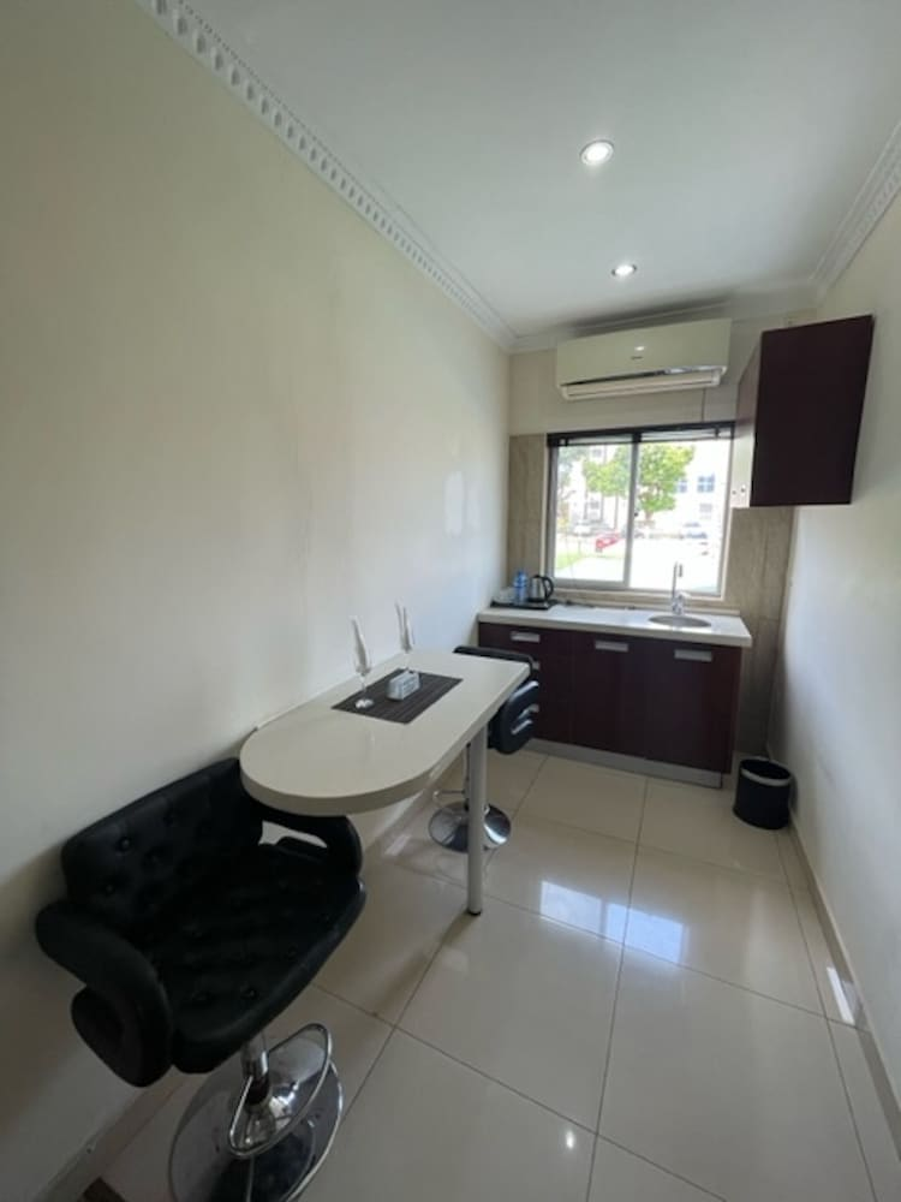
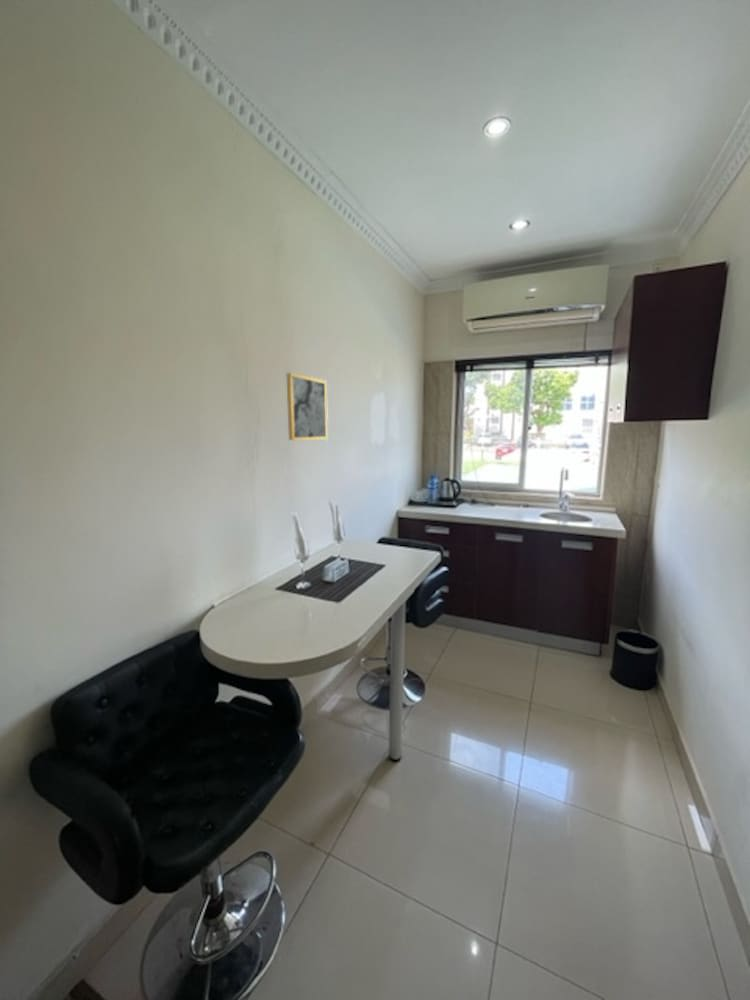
+ wall art (308, 408)
